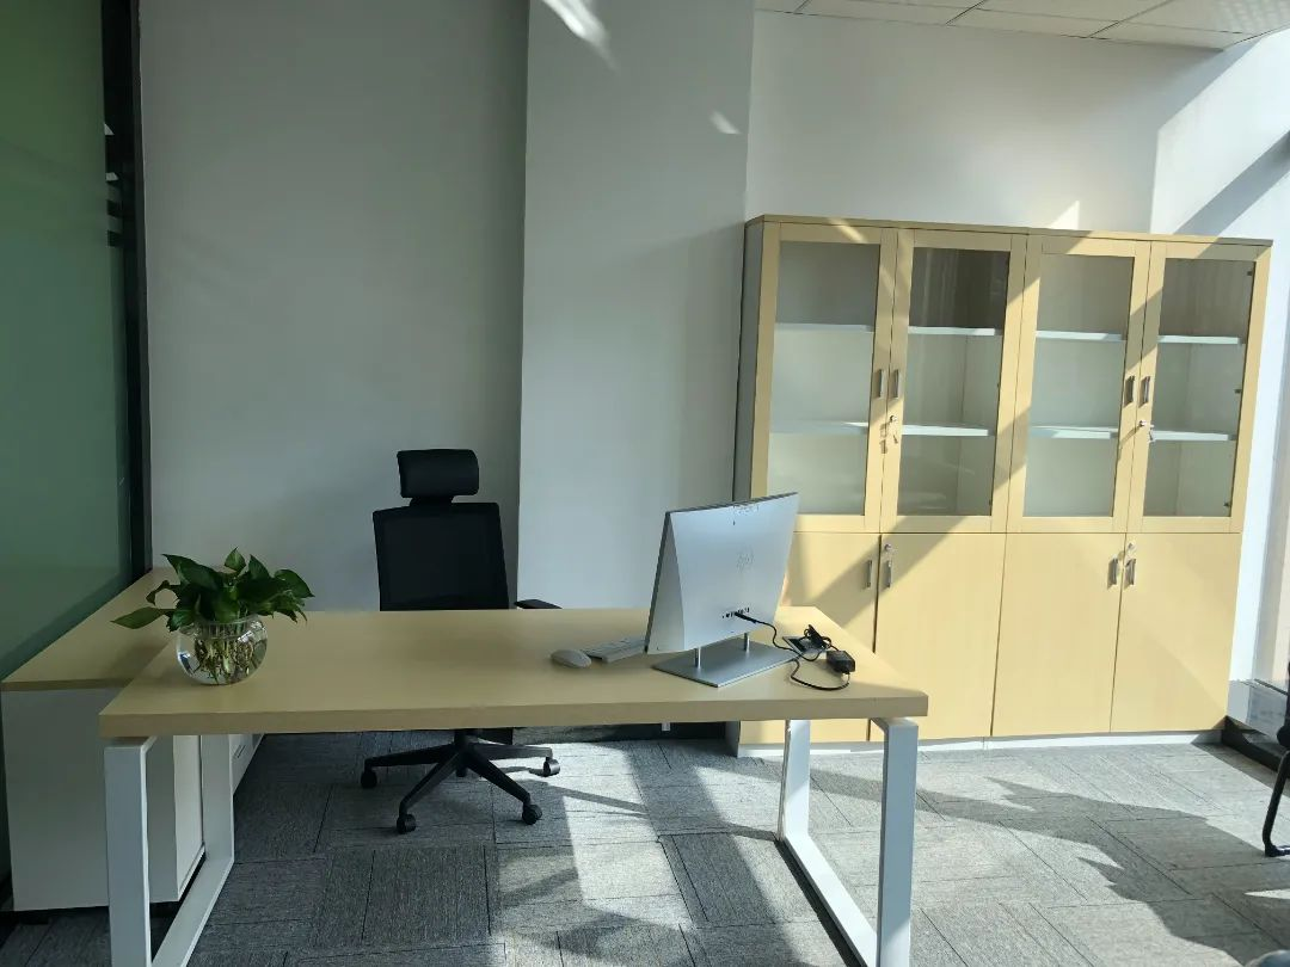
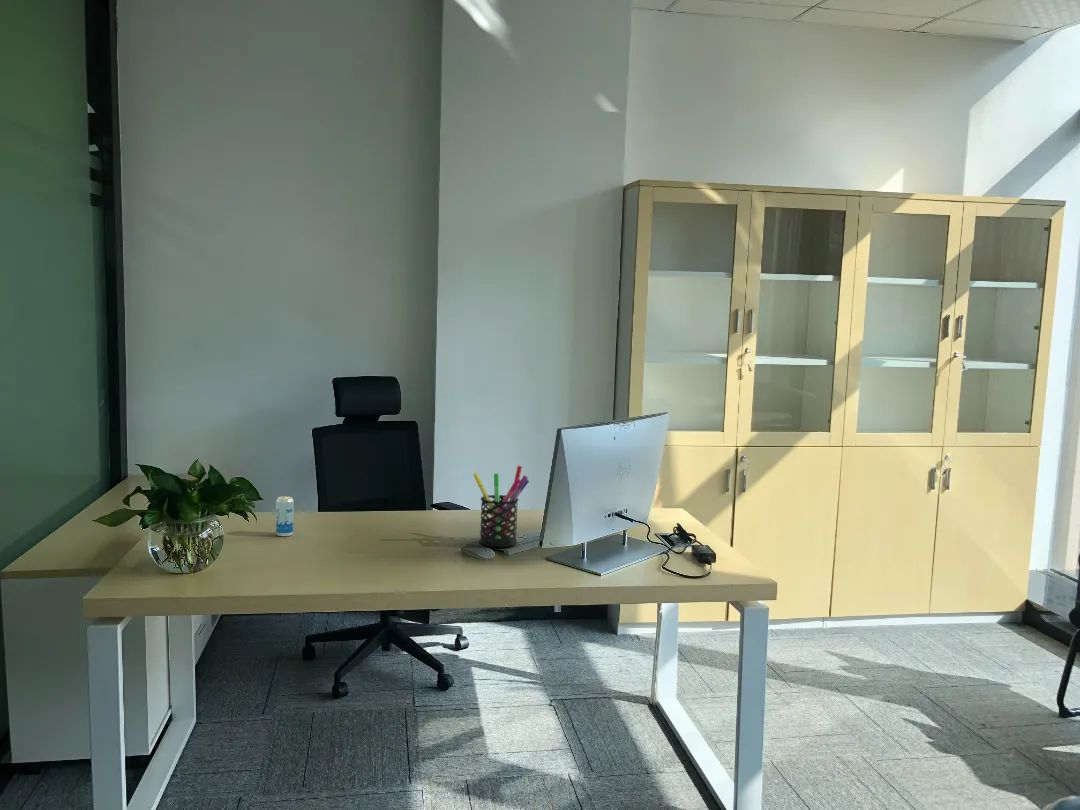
+ pen holder (500, 503)
+ beverage can (284, 516)
